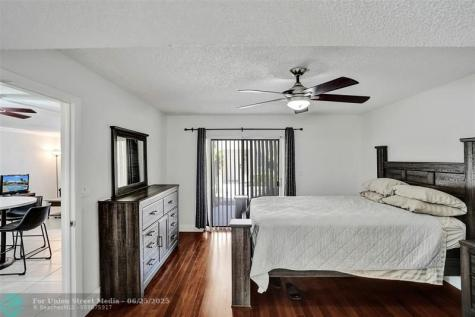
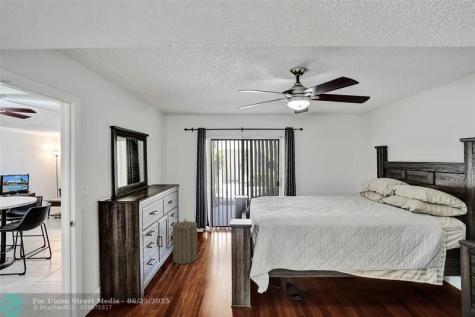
+ laundry hamper (185, 238)
